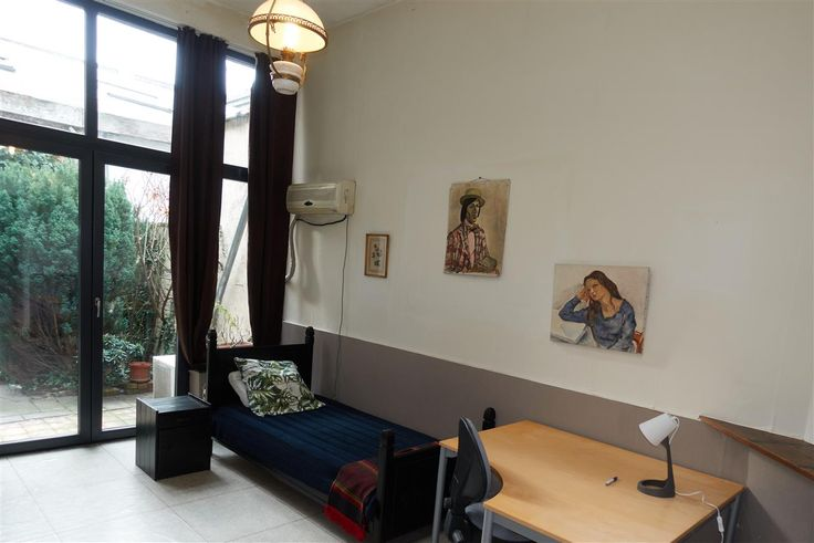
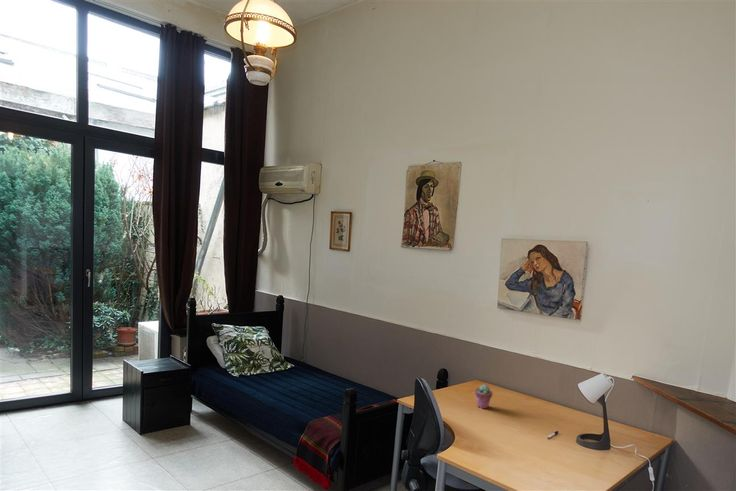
+ potted succulent (483, 395)
